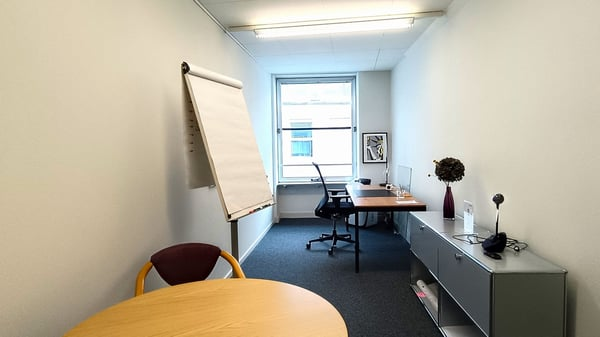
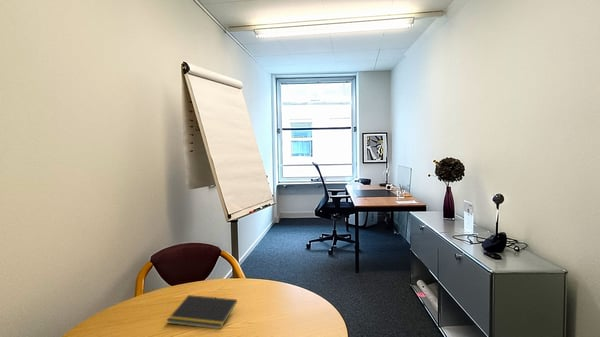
+ notepad (203, 310)
